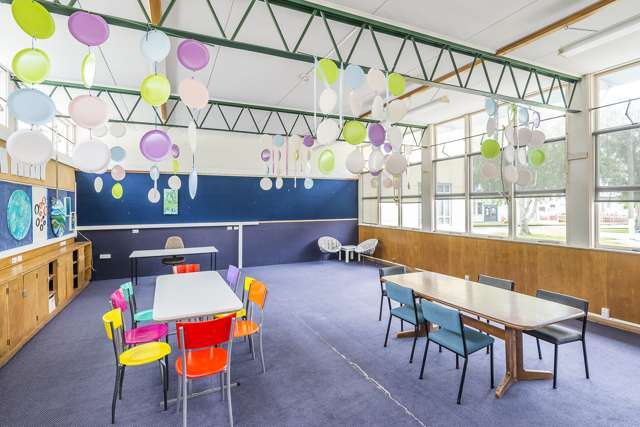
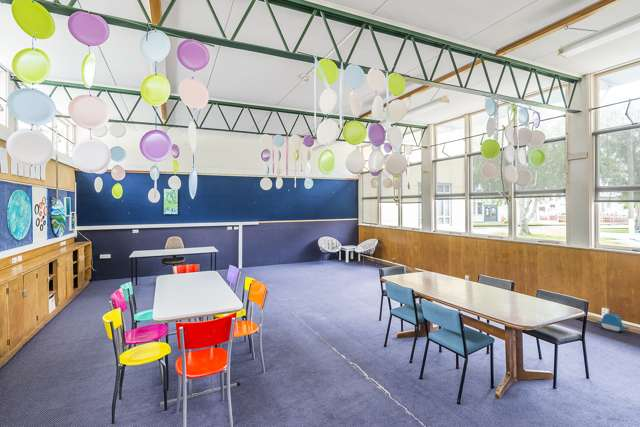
+ backpack (613, 321)
